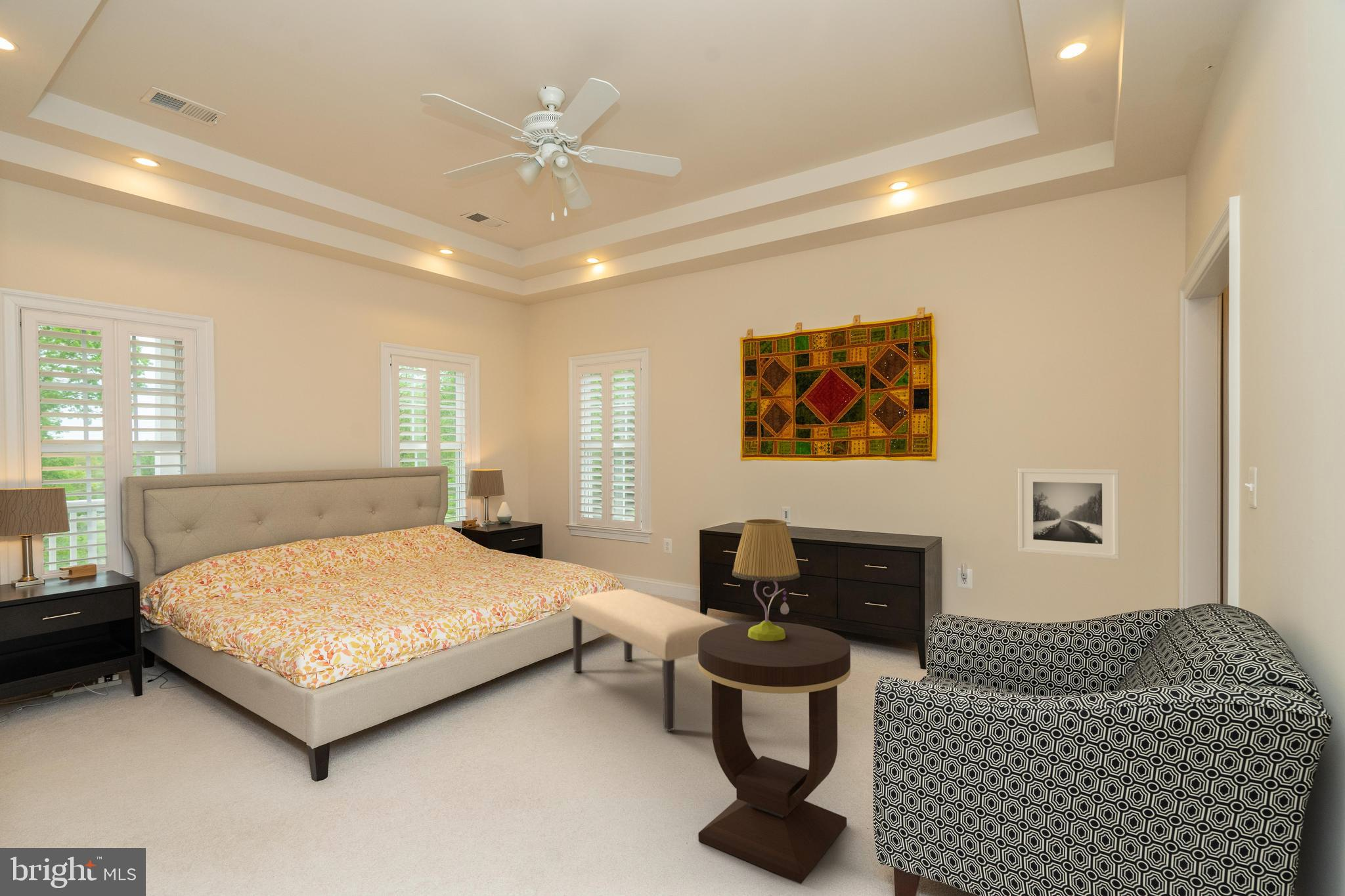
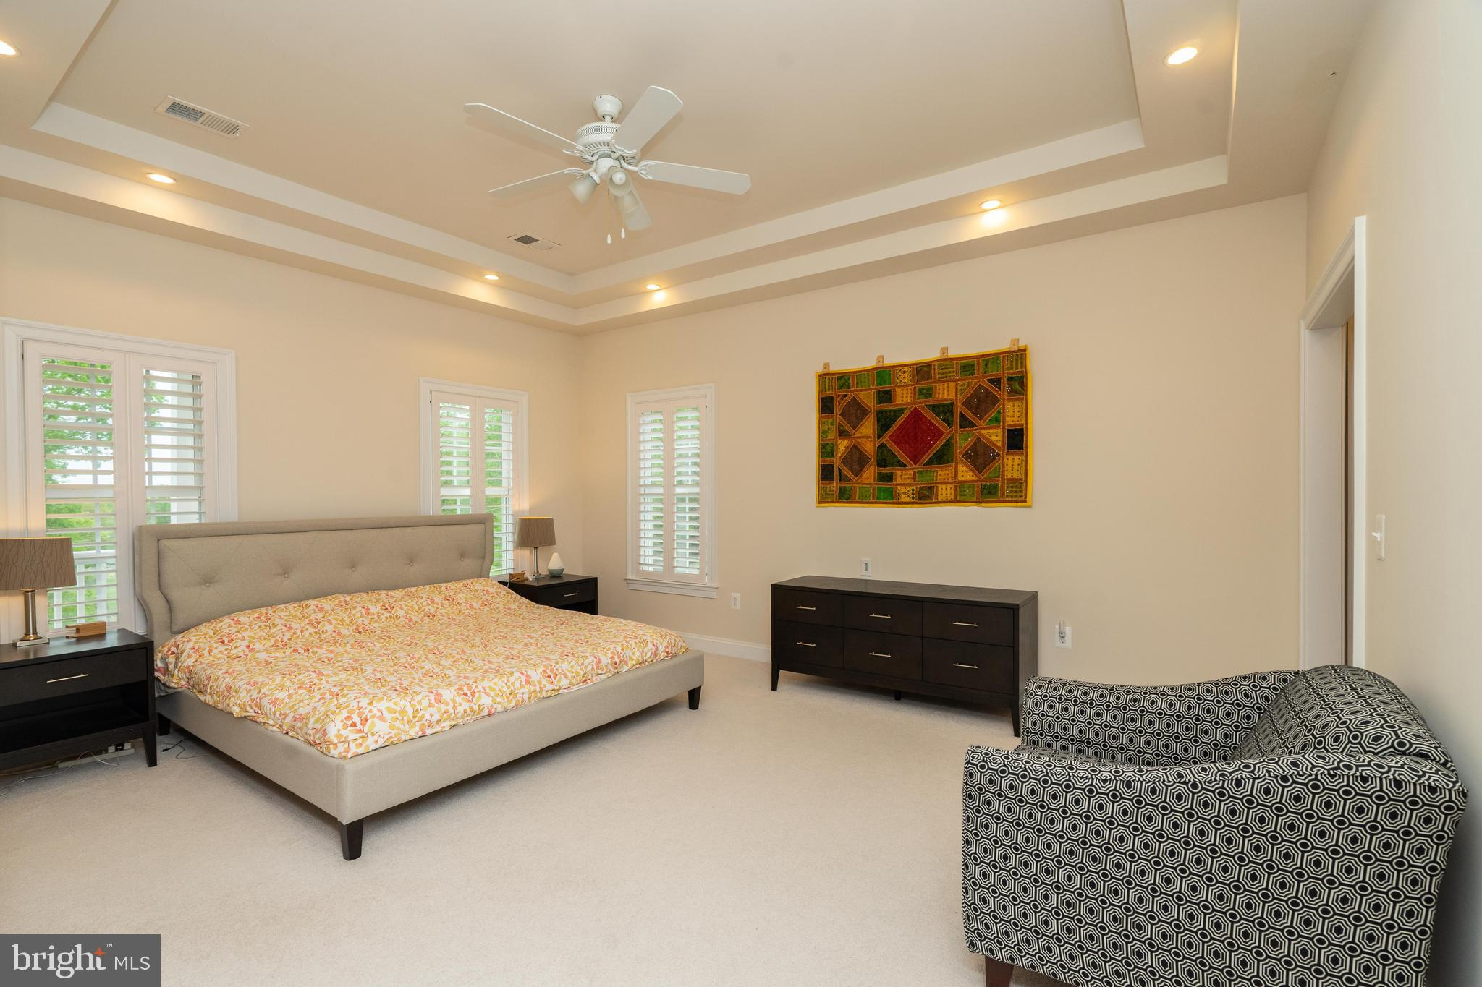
- table lamp (766, 578)
- bench (646, 647)
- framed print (1067, 512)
- side table (766, 757)
